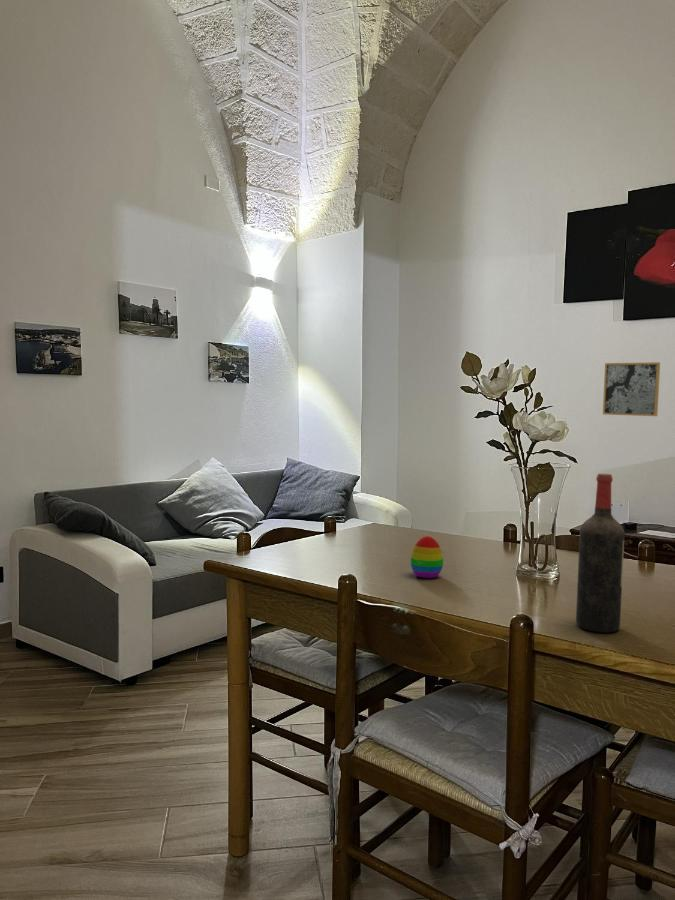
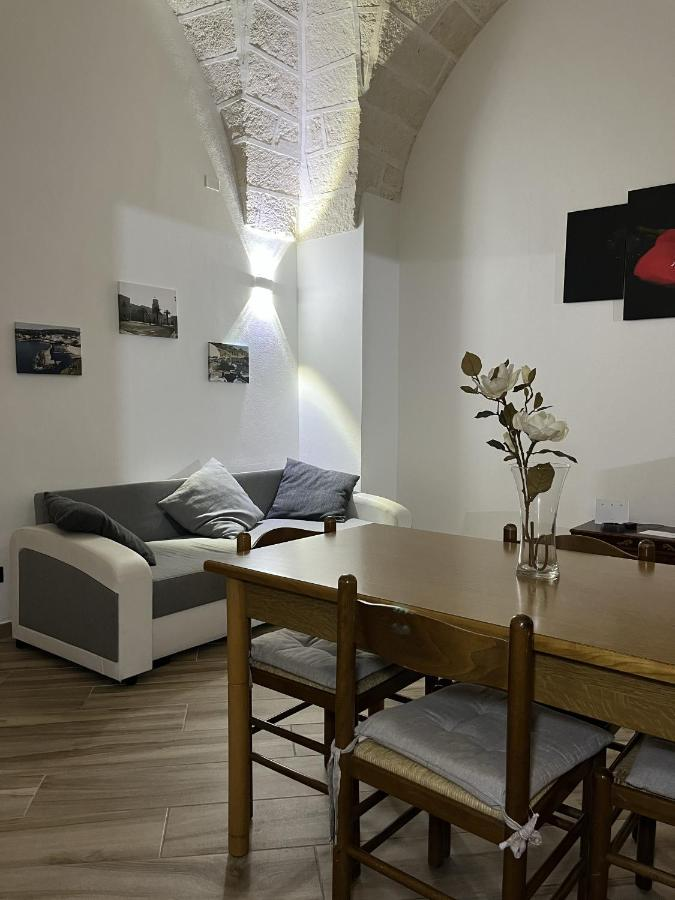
- wine bottle (601, 551)
- wall art (630, 389)
- decorative egg (427, 555)
